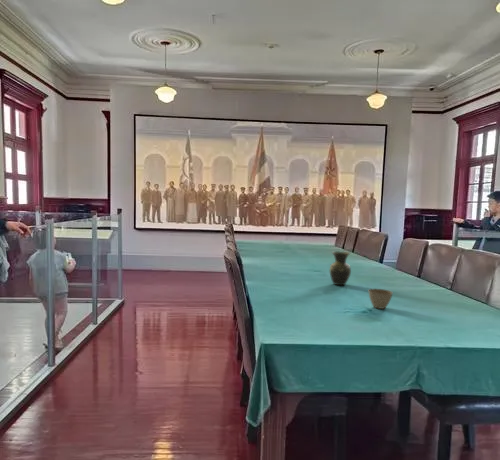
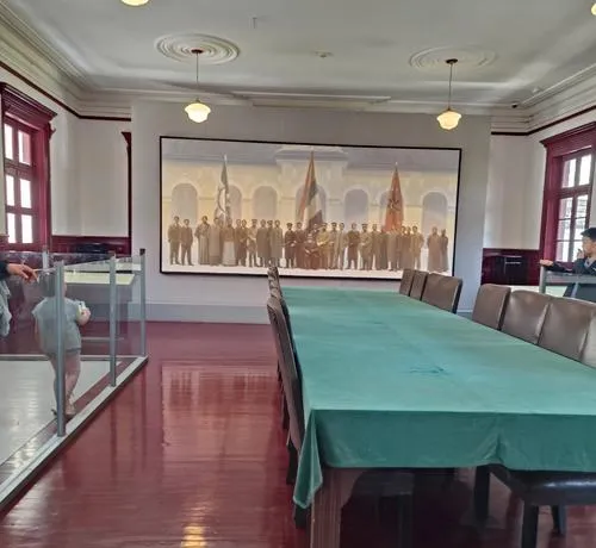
- flower pot (380, 299)
- vase (340, 268)
